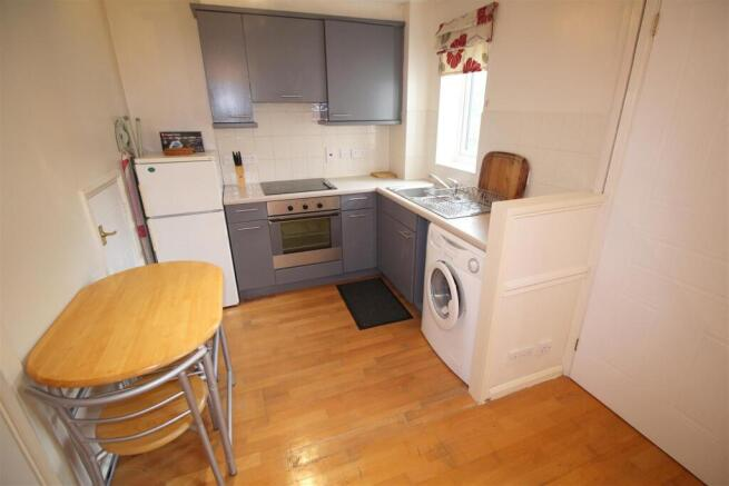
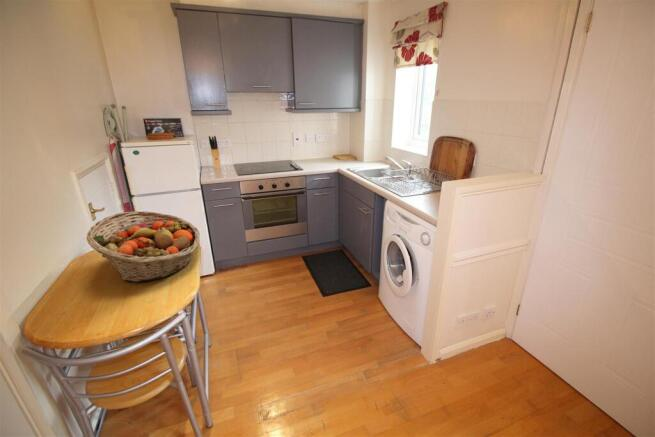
+ fruit basket (150, 241)
